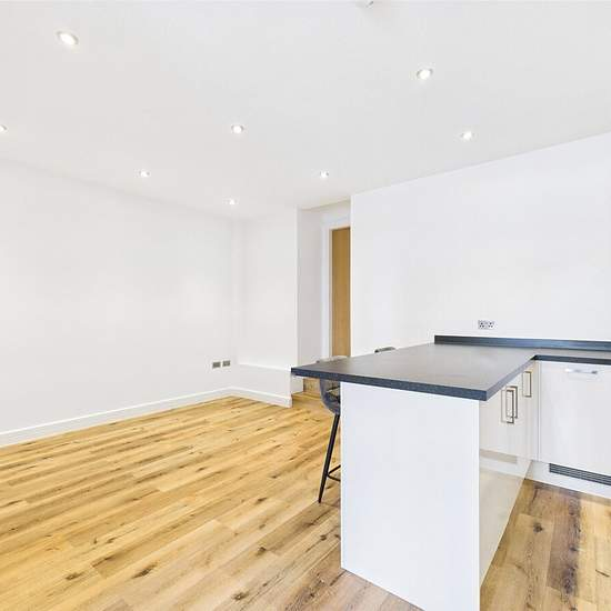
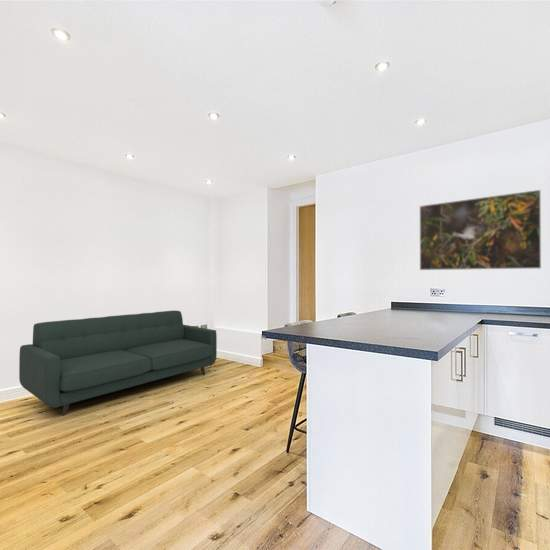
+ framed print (474, 234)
+ sofa (132, 351)
